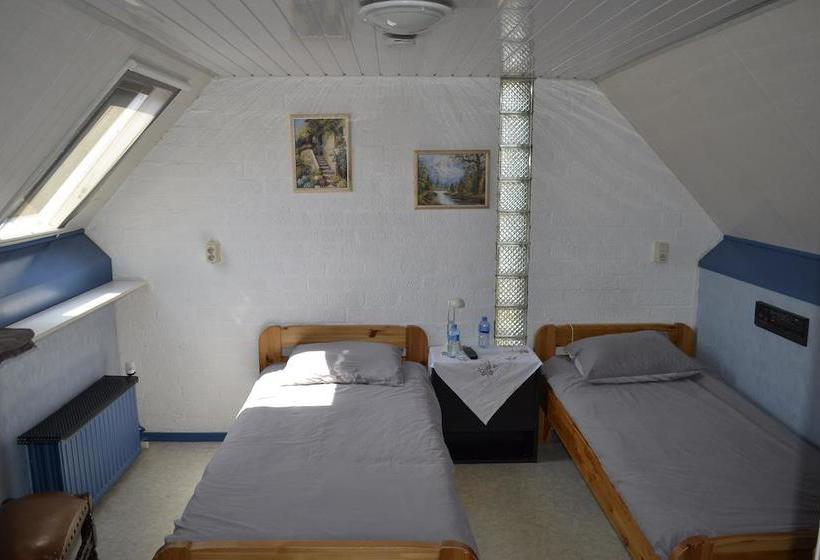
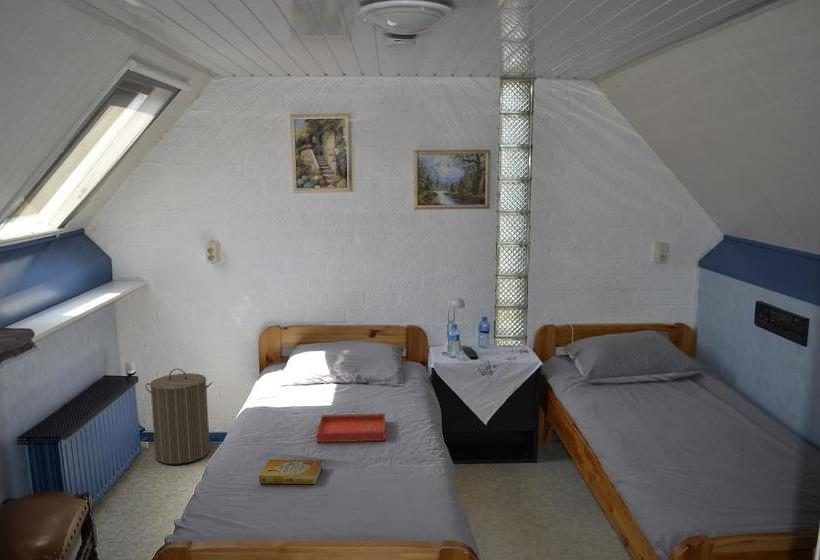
+ tray (352, 426)
+ laundry hamper (180, 411)
+ book (291, 471)
